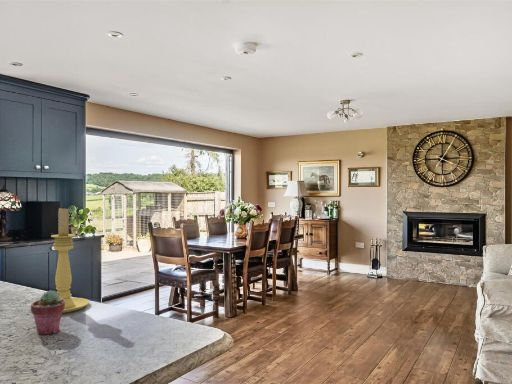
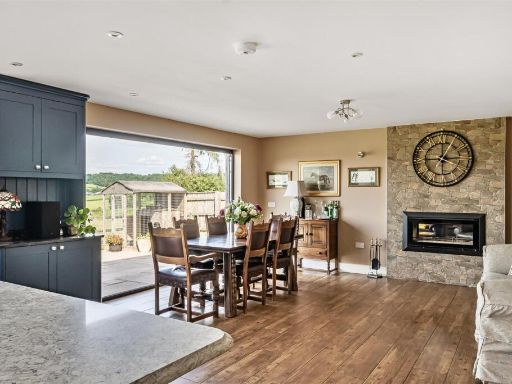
- potted succulent (48, 310)
- candle holder (63, 256)
